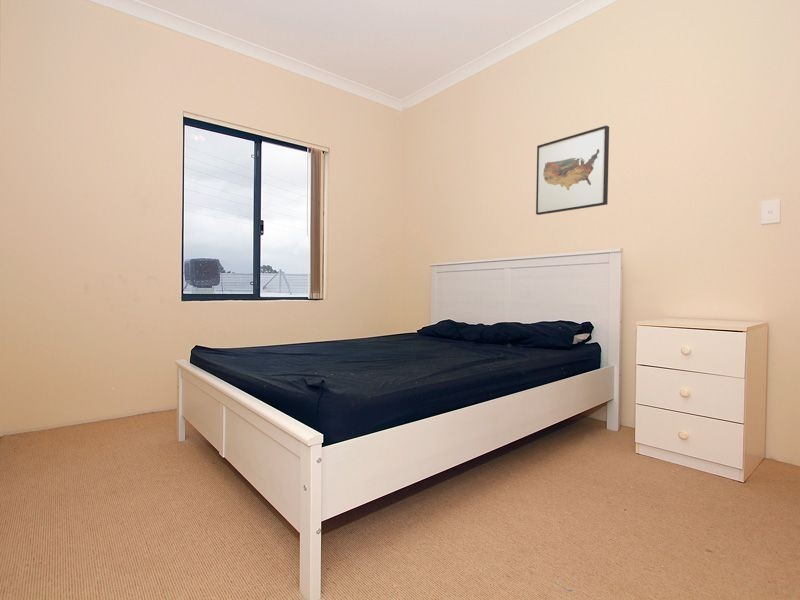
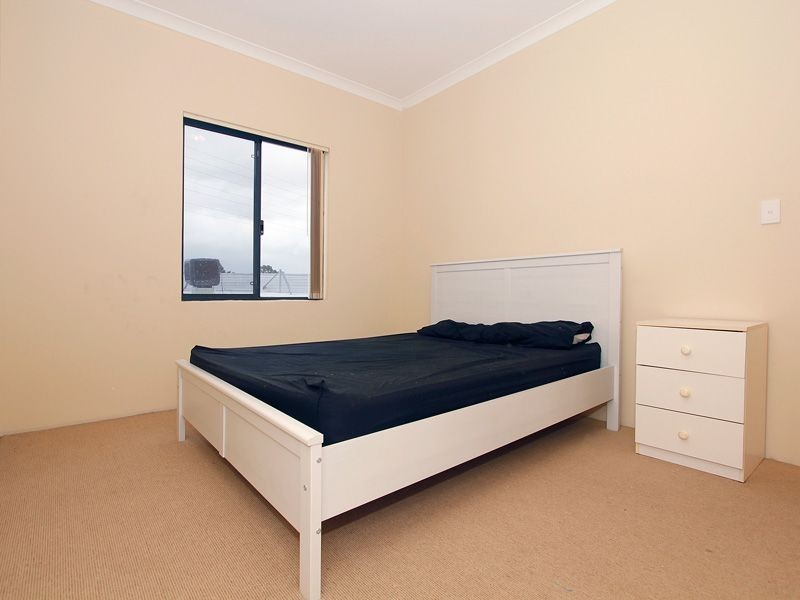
- wall art (570, 173)
